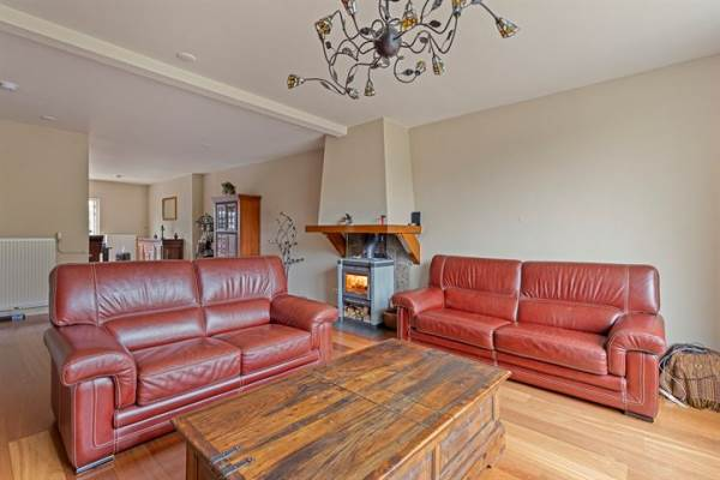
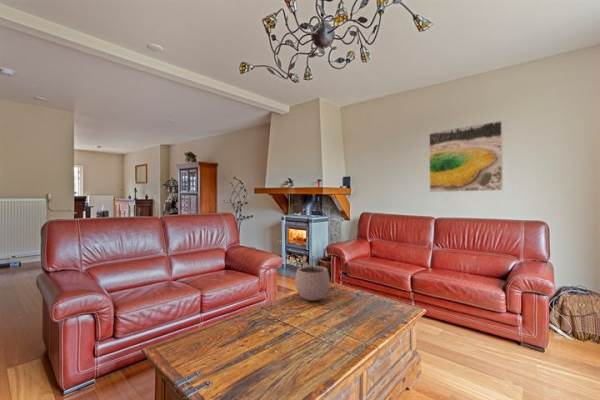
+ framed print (463, 159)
+ plant pot (312, 277)
